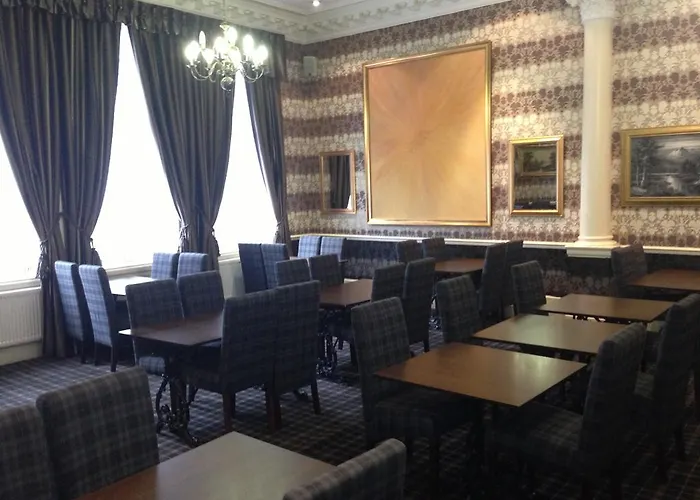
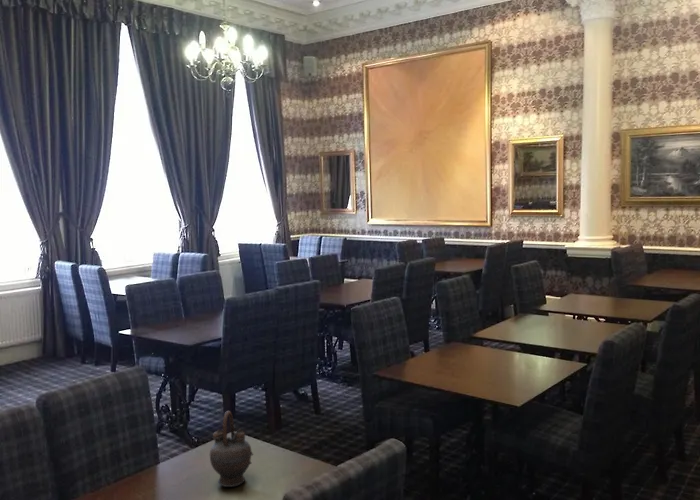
+ teapot (232, 445)
